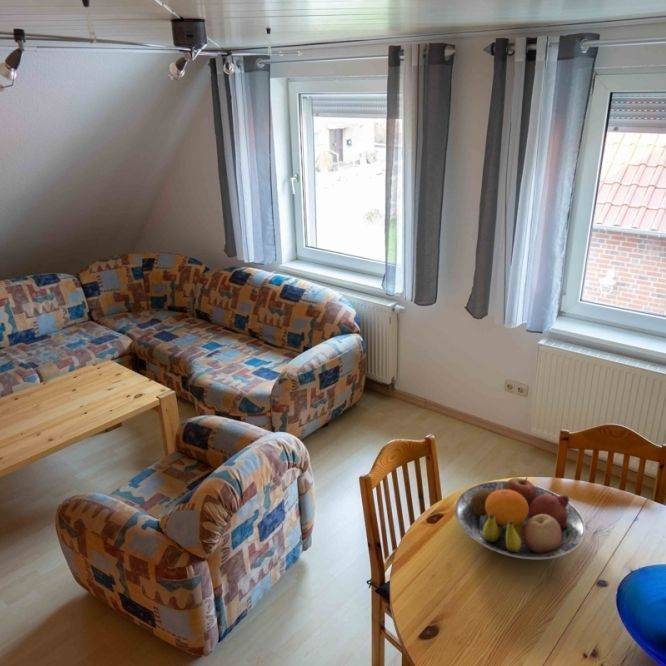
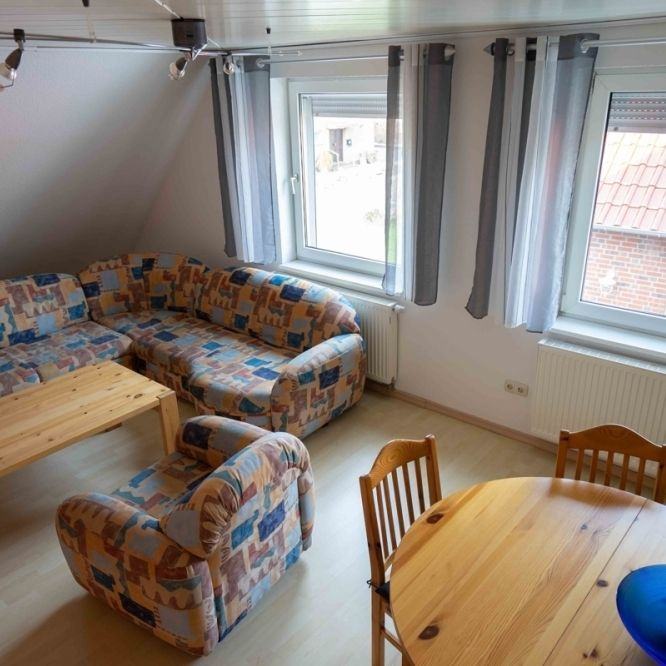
- fruit bowl (518, 511)
